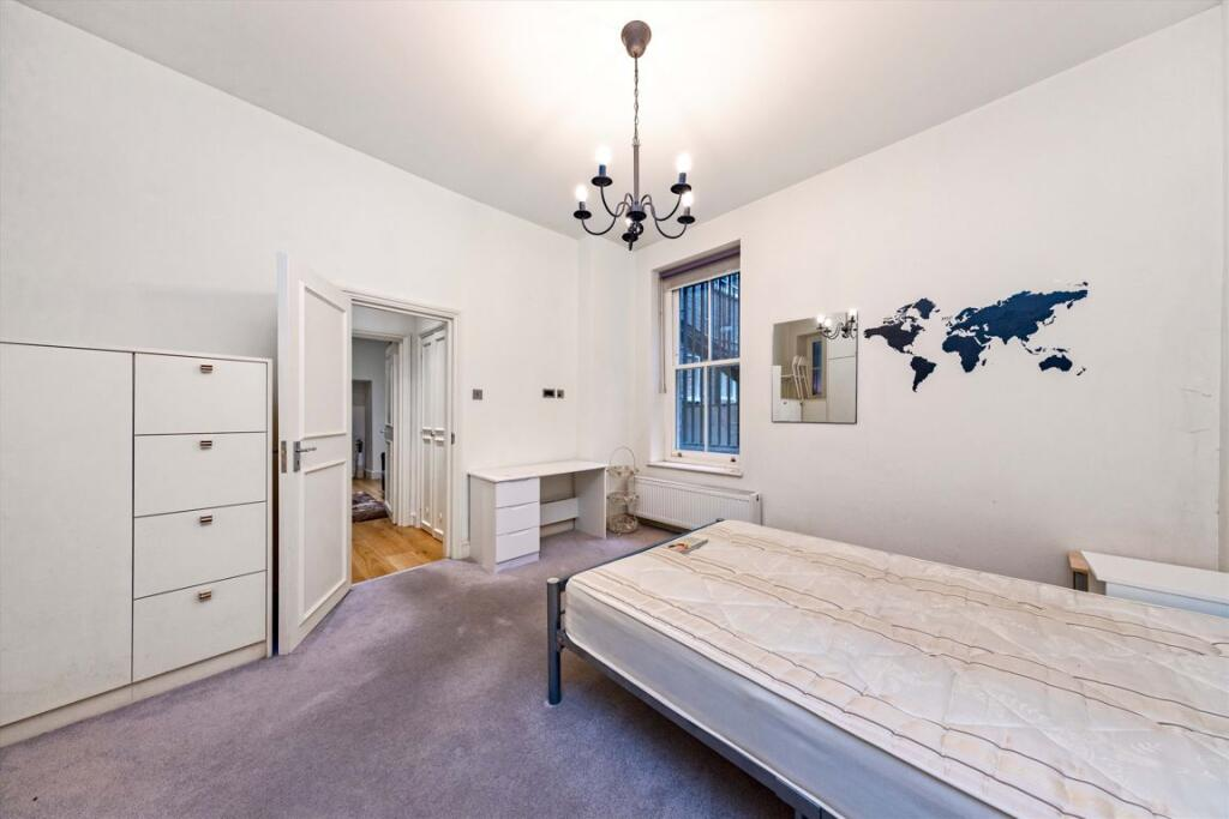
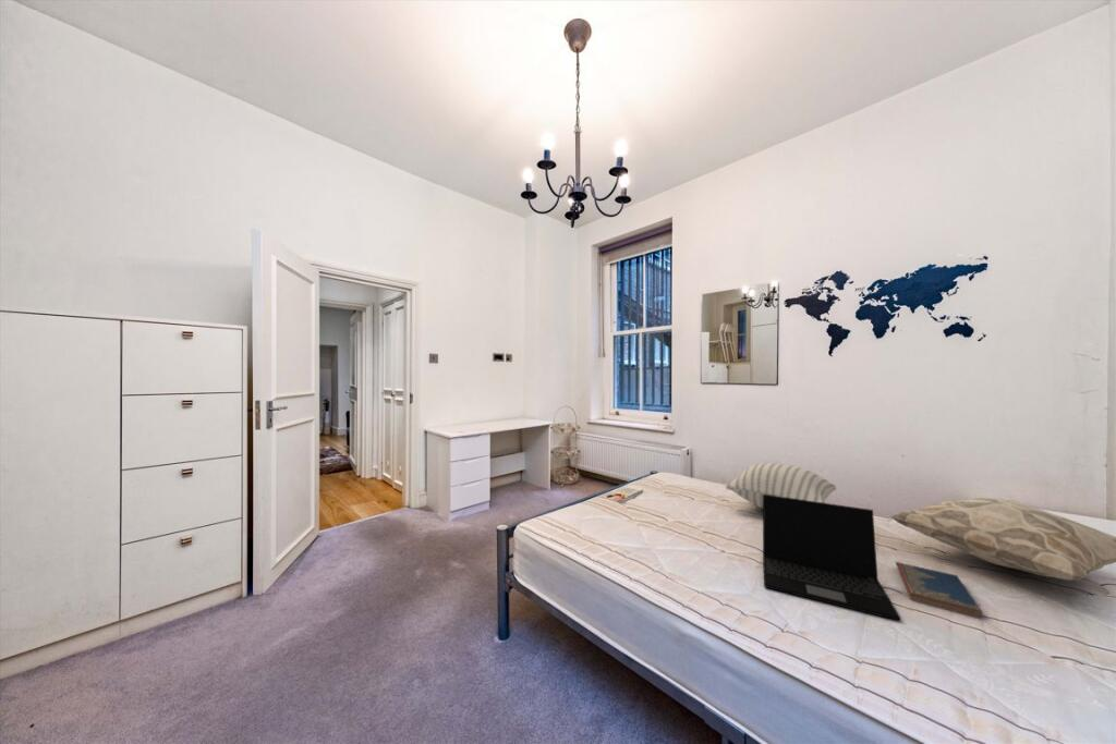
+ pillow (780, 487)
+ laptop (820, 547)
+ hardcover book (933, 586)
+ decorative pillow (1006, 532)
